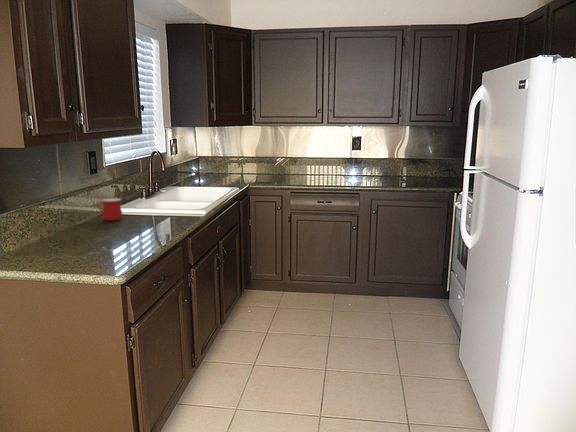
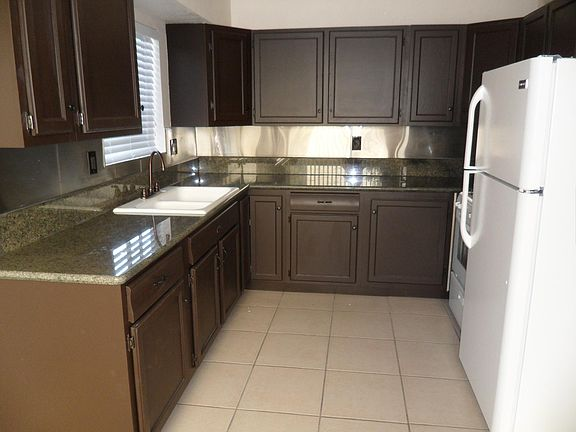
- mug (109, 209)
